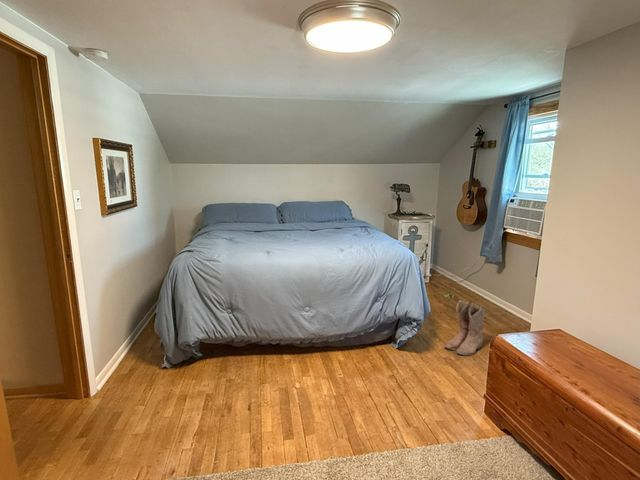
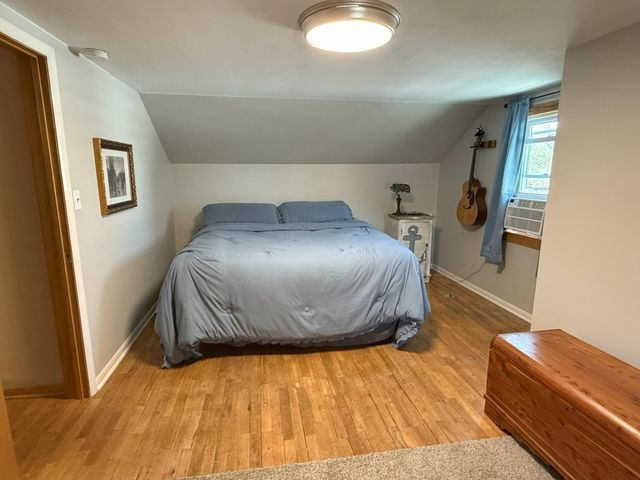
- boots (465, 326)
